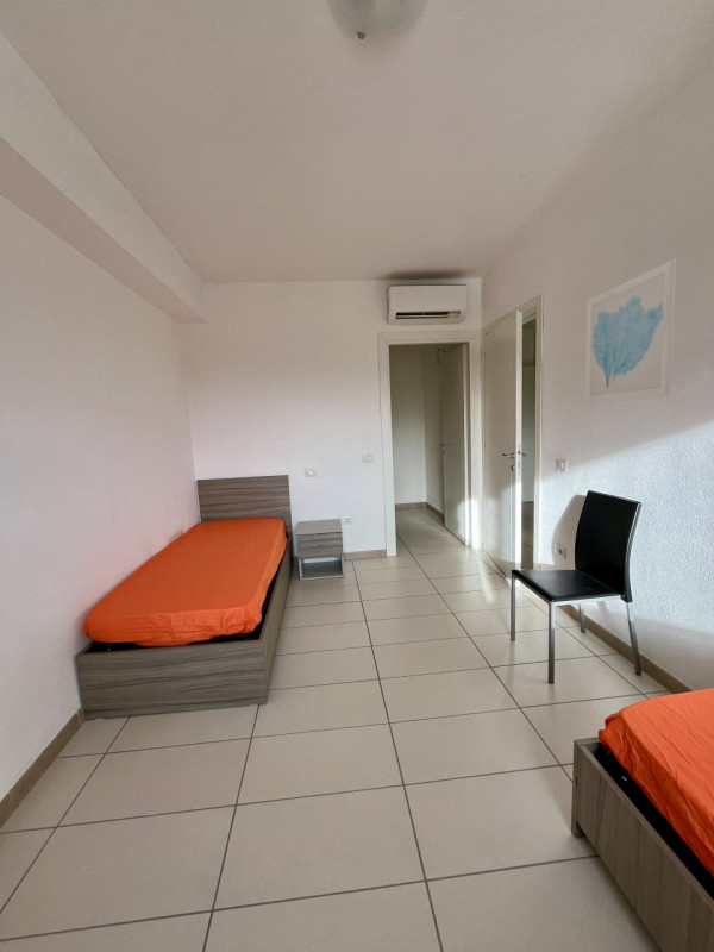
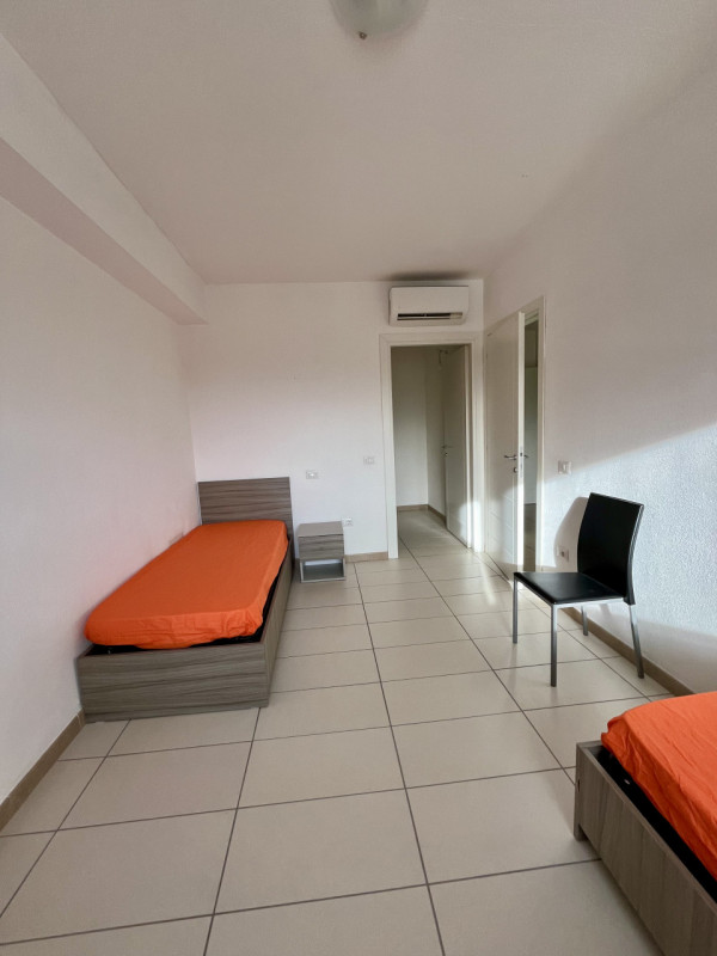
- wall art (624, 343)
